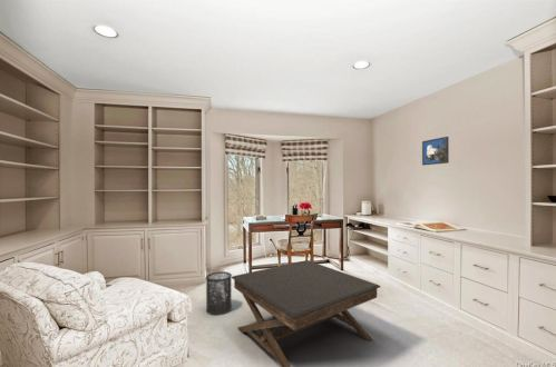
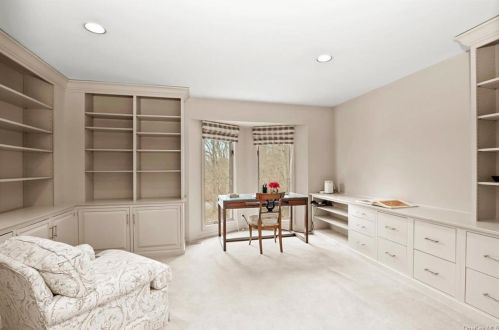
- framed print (435, 151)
- coffee table (302, 307)
- trash can (218, 291)
